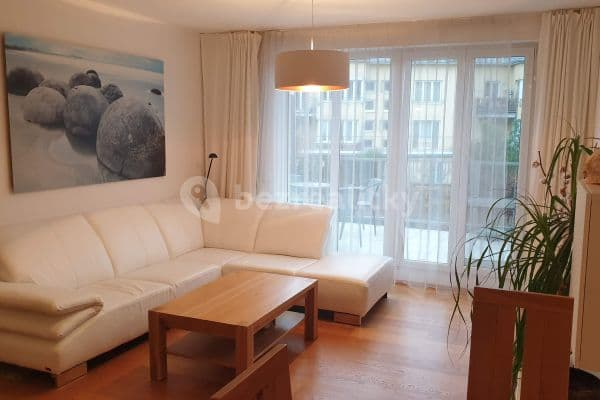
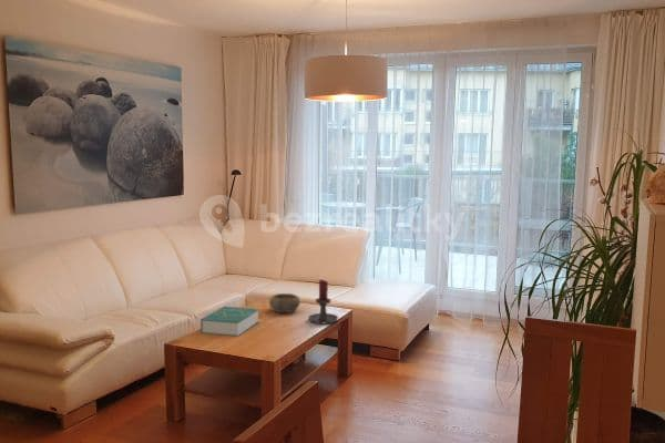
+ bowl (284, 302)
+ candle holder (321, 301)
+ book (231, 320)
